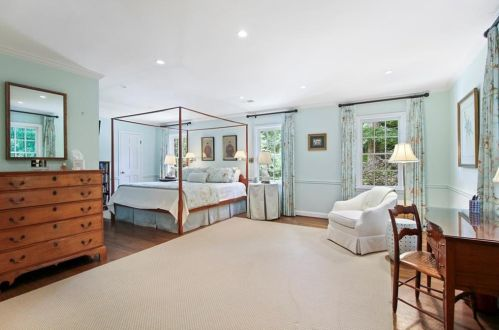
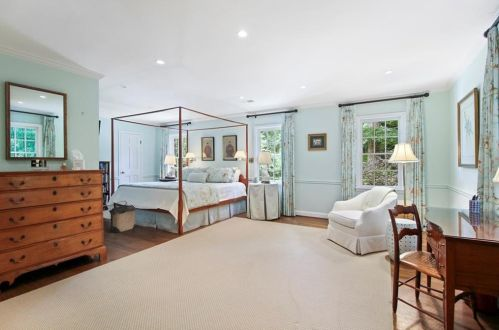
+ laundry hamper (124, 214)
